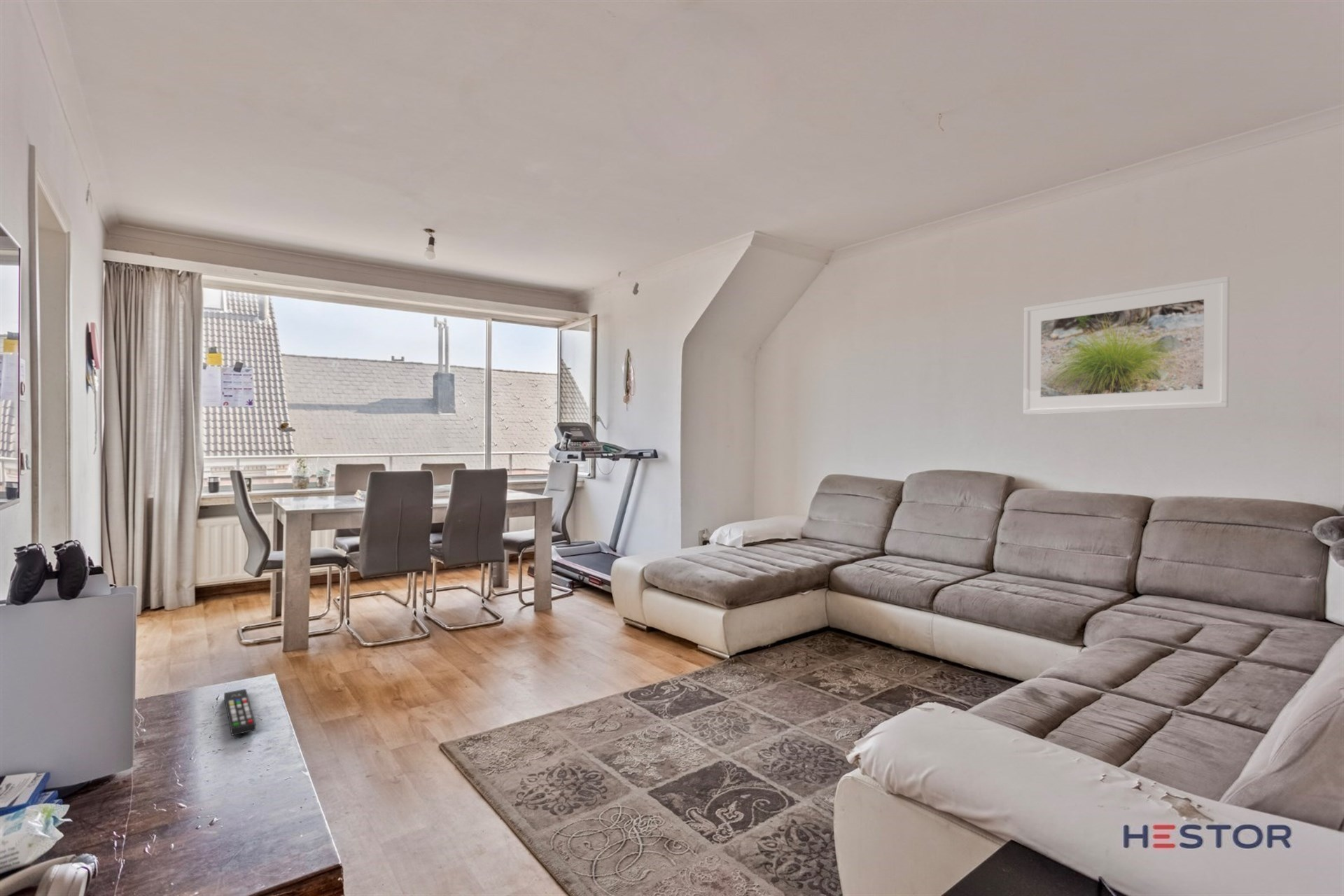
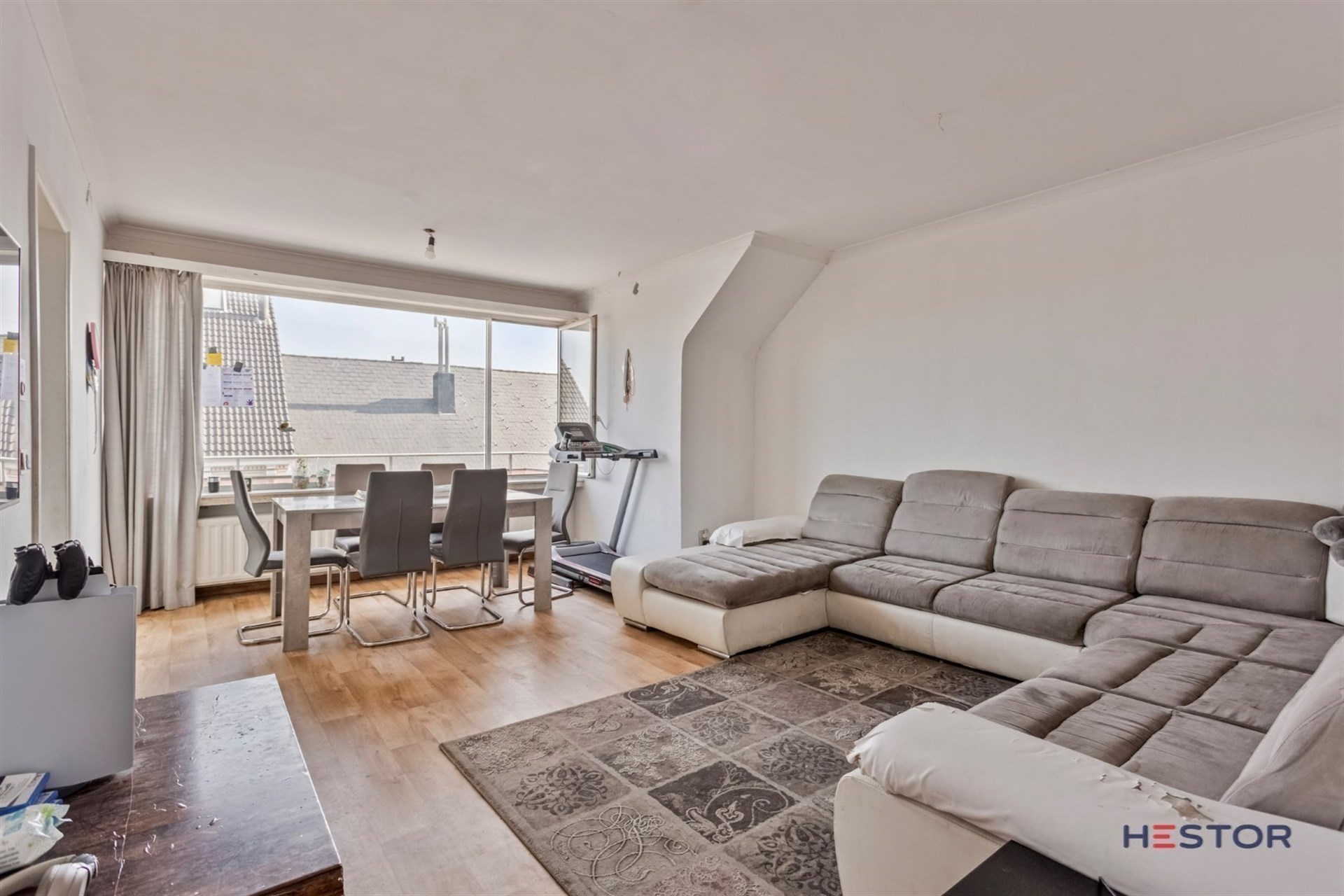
- remote control (239, 710)
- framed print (1116, 352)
